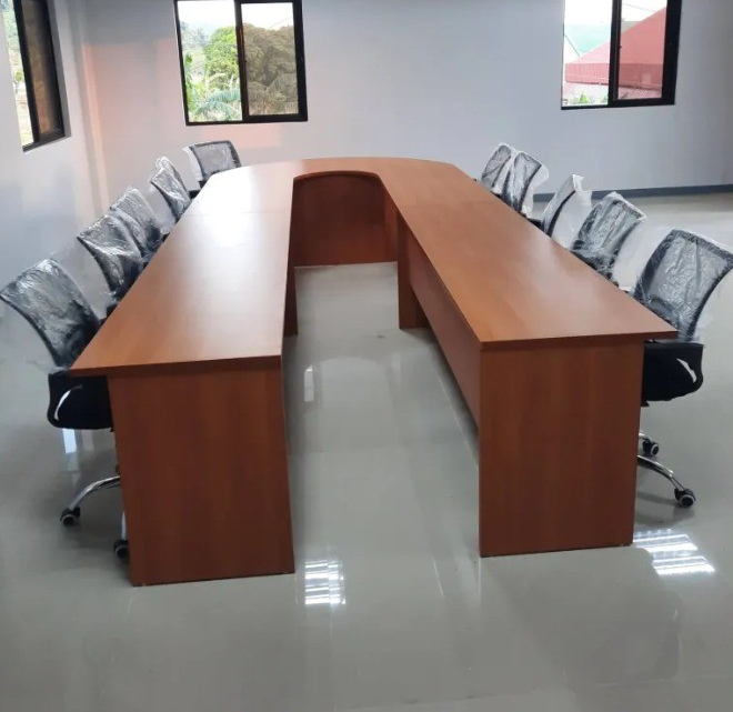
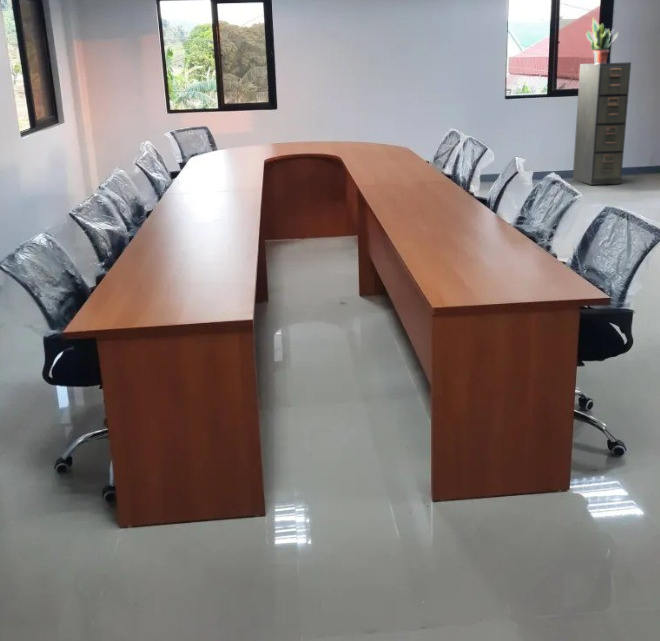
+ potted plant (603, 39)
+ filing cabinet (601, 123)
